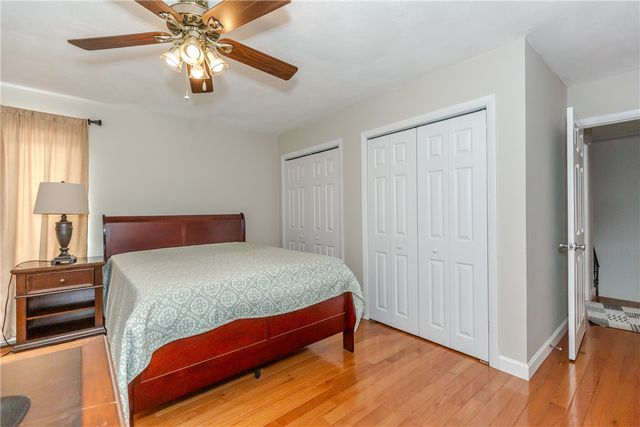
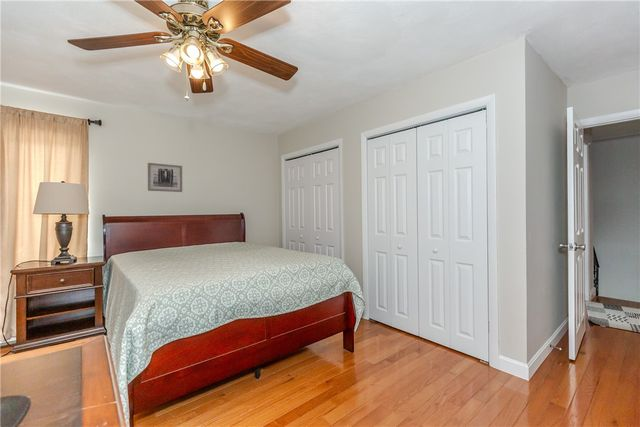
+ wall art (165, 177)
